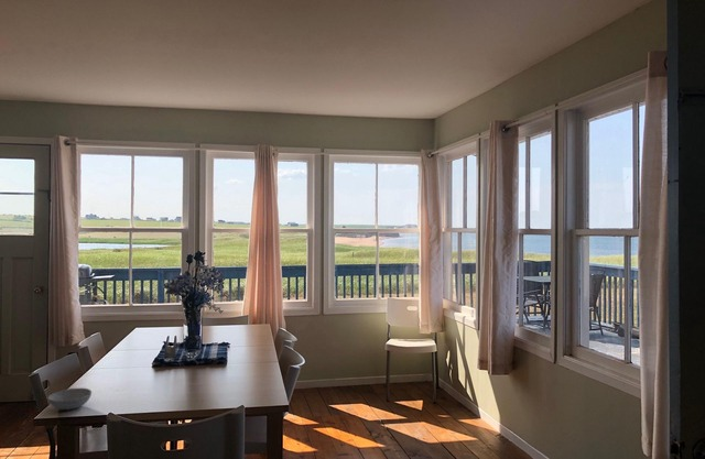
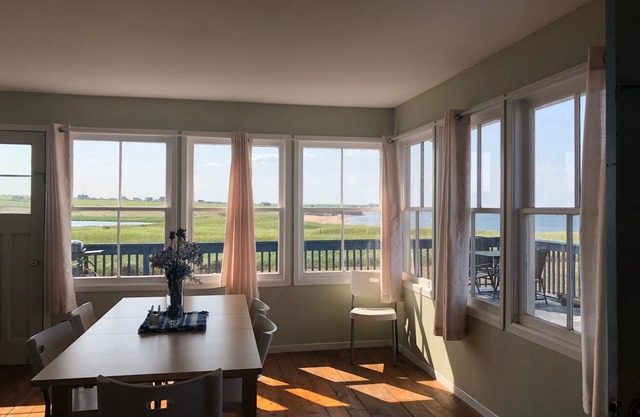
- bowl (69, 400)
